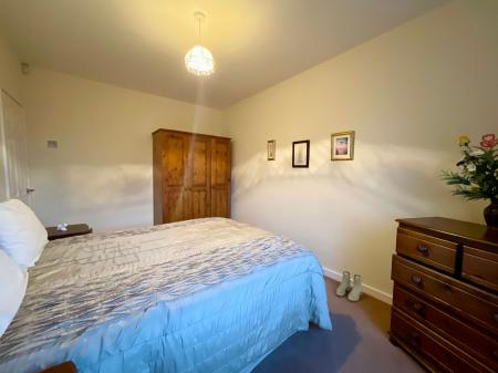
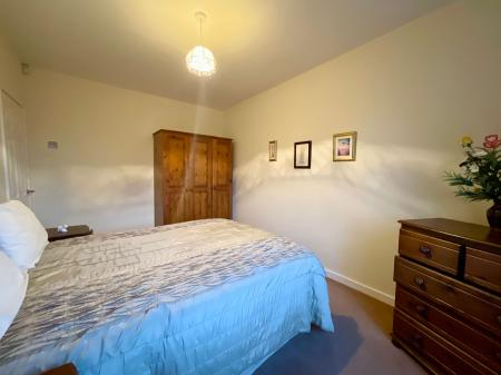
- boots (349, 284)
